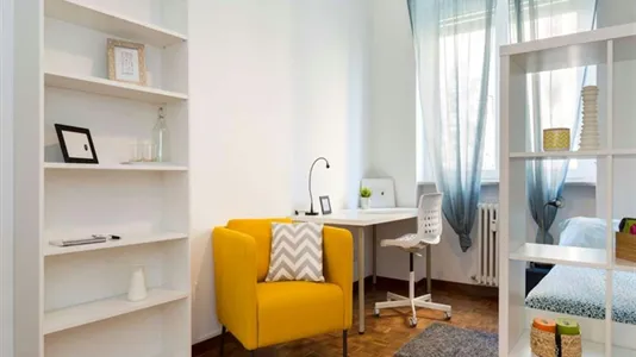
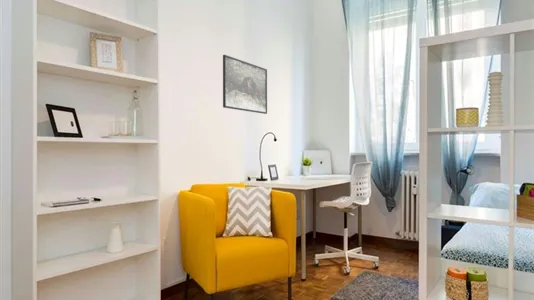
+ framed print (246, 86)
